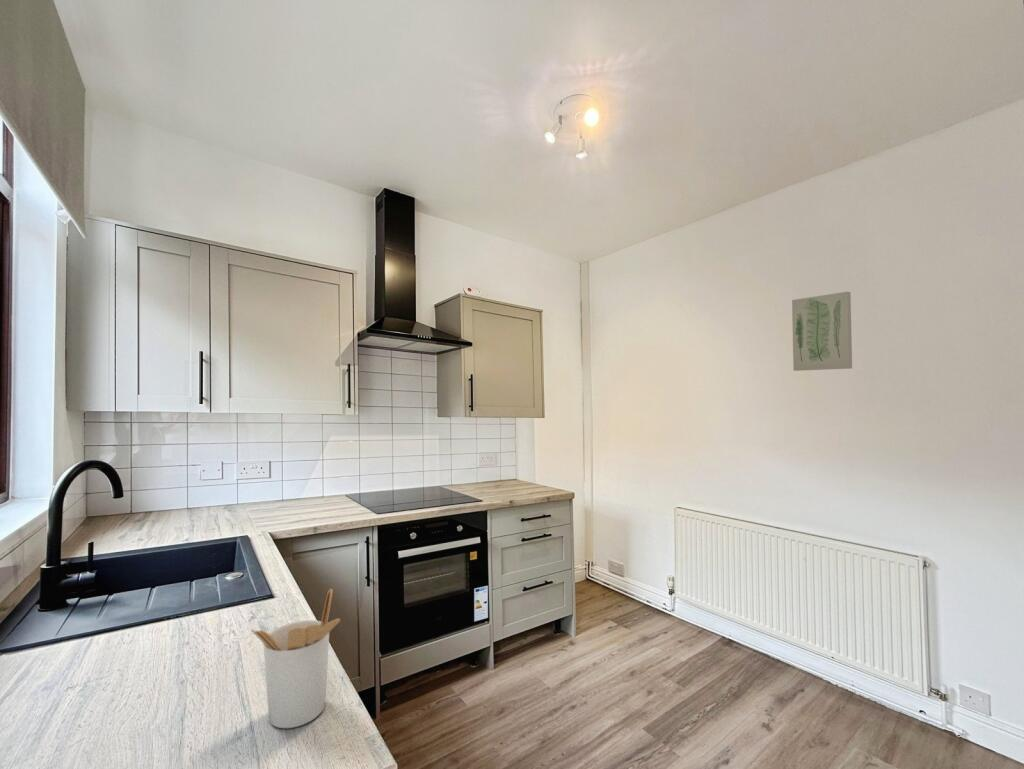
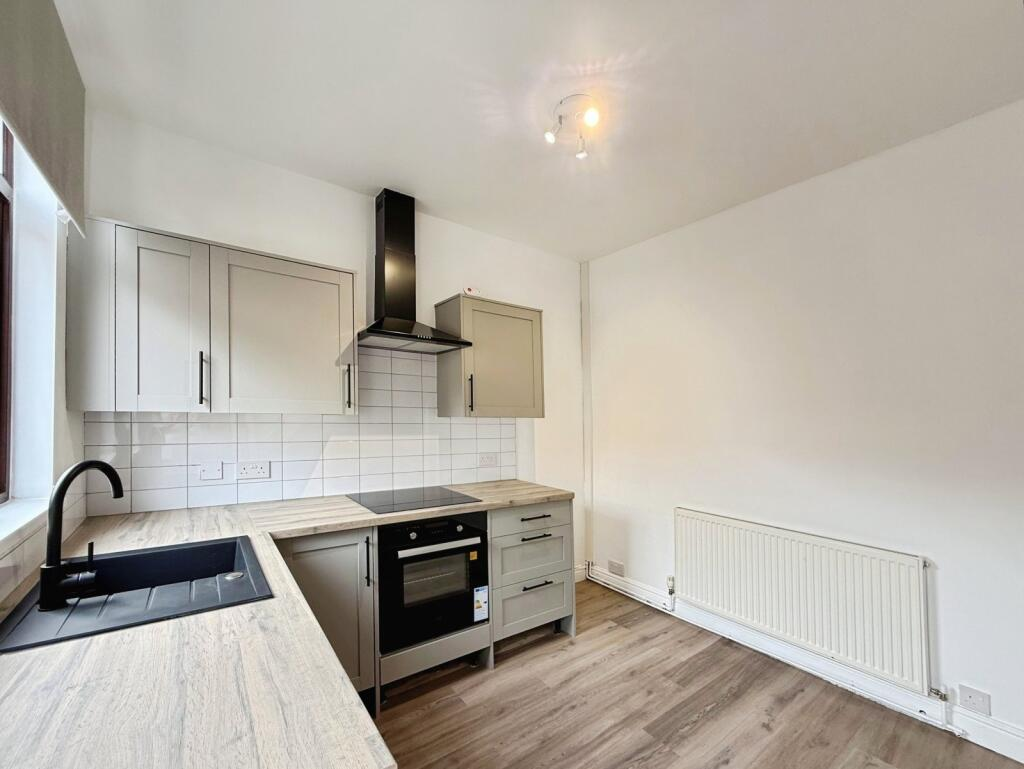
- wall art (820, 332)
- utensil holder (303, 660)
